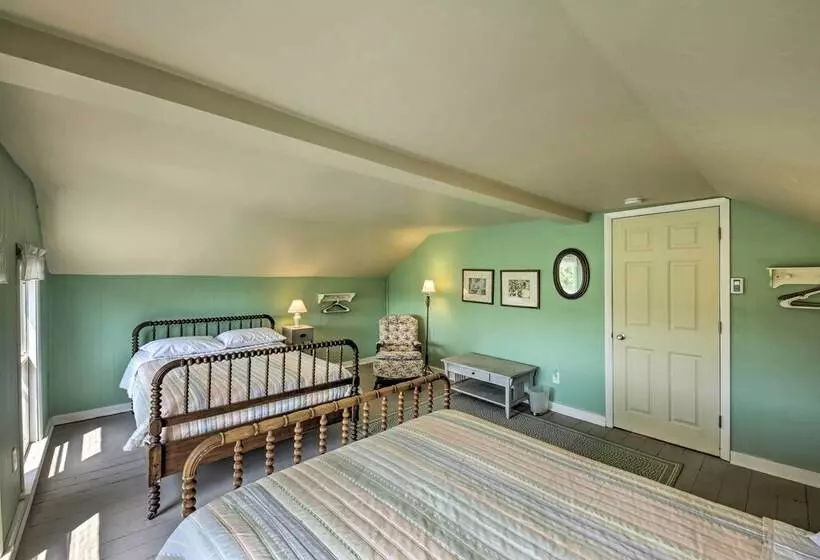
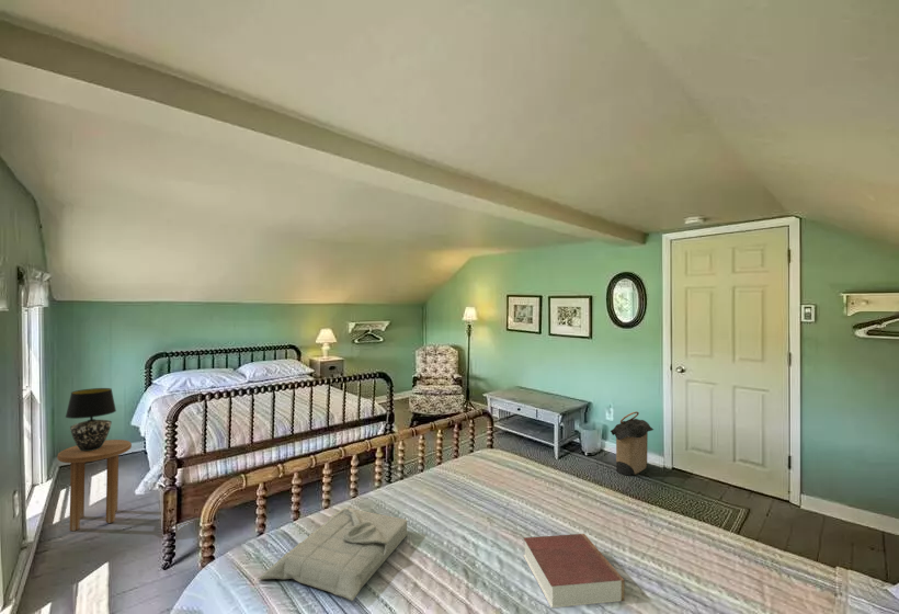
+ laundry hamper (630, 439)
+ side table (106, 484)
+ book (569, 566)
+ table lamp (91, 419)
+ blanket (342, 542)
